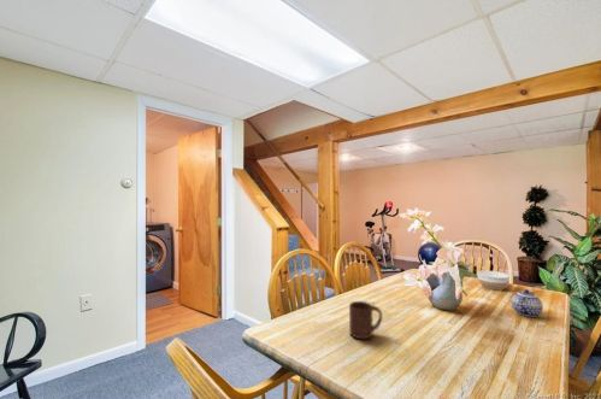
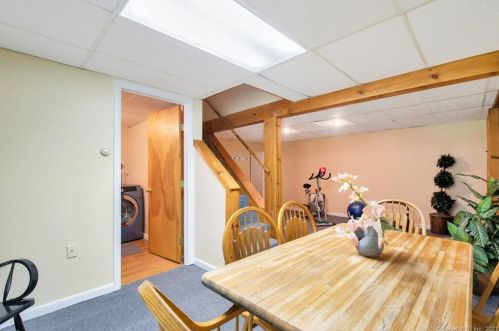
- teapot (526, 301)
- cup (364, 318)
- bowl (493, 280)
